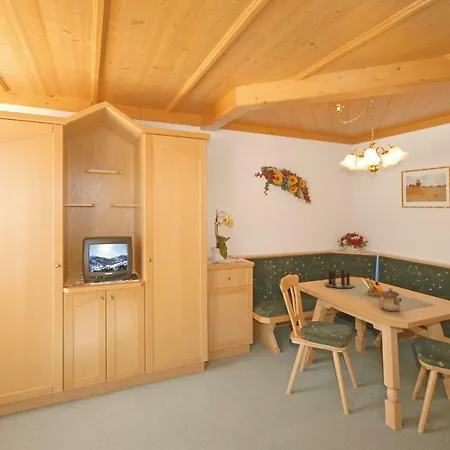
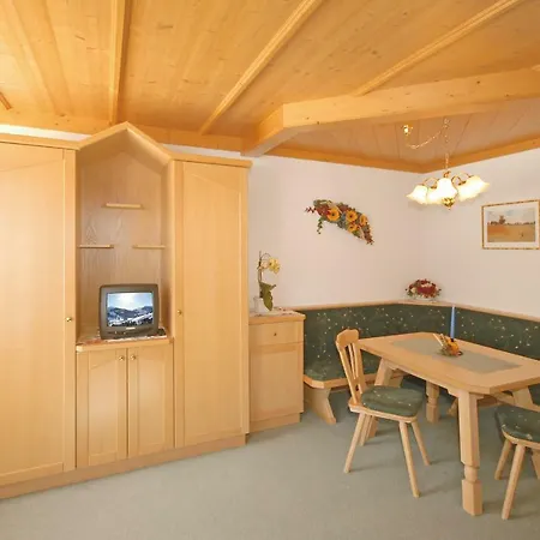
- teapot (389, 298)
- candle (335, 276)
